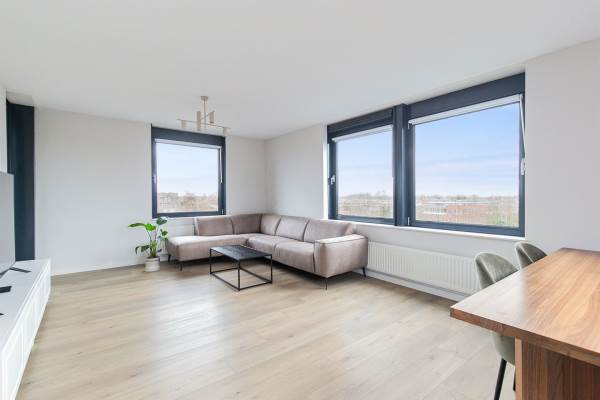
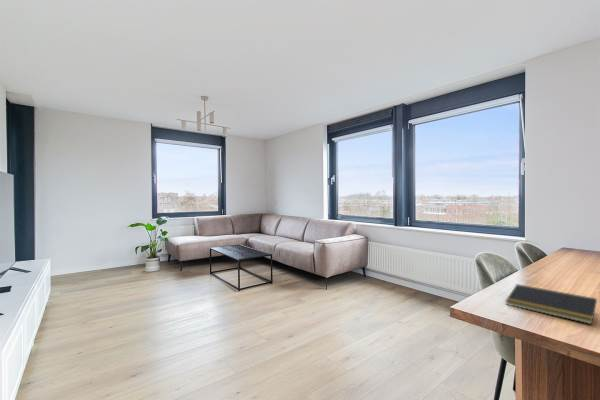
+ notepad (549, 301)
